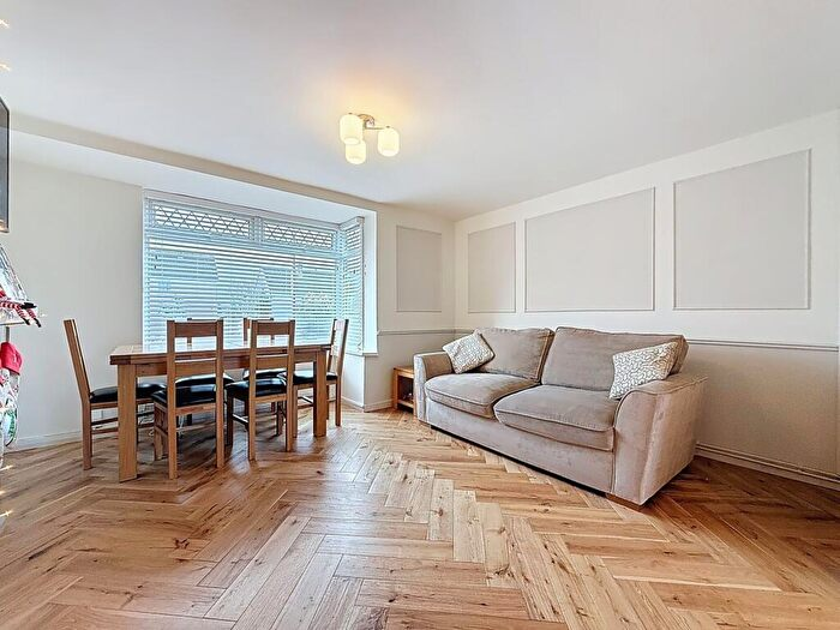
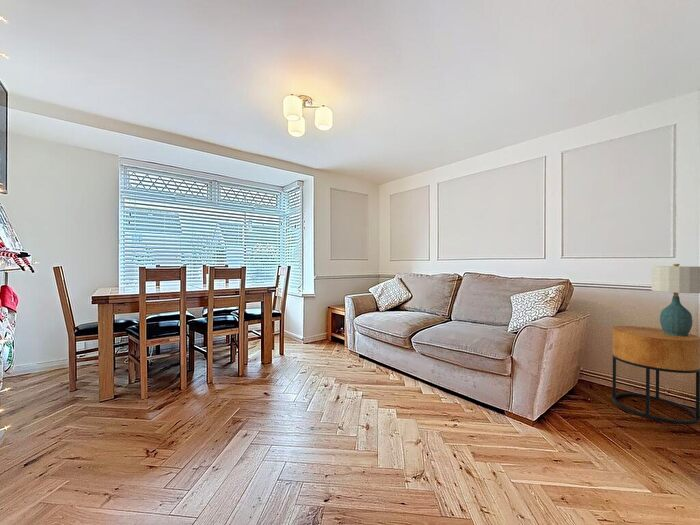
+ table lamp (675, 298)
+ side table (653, 369)
